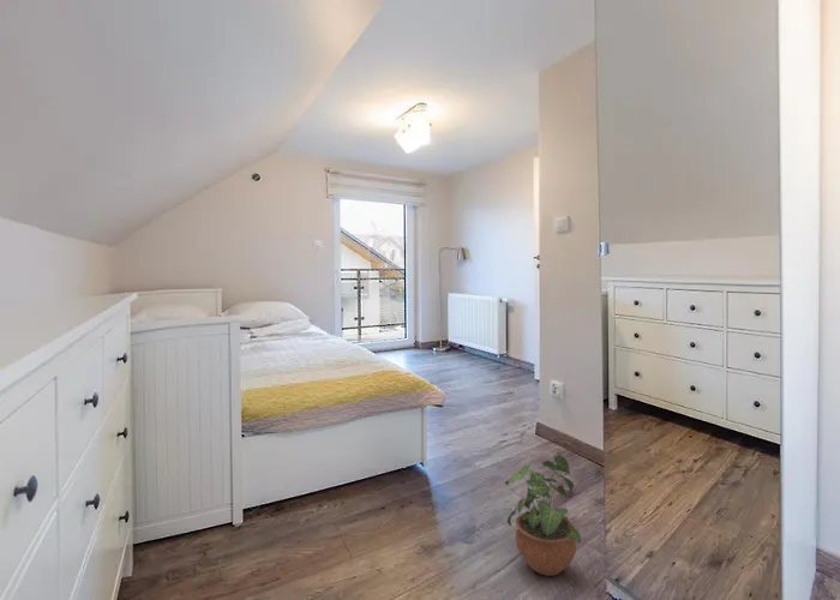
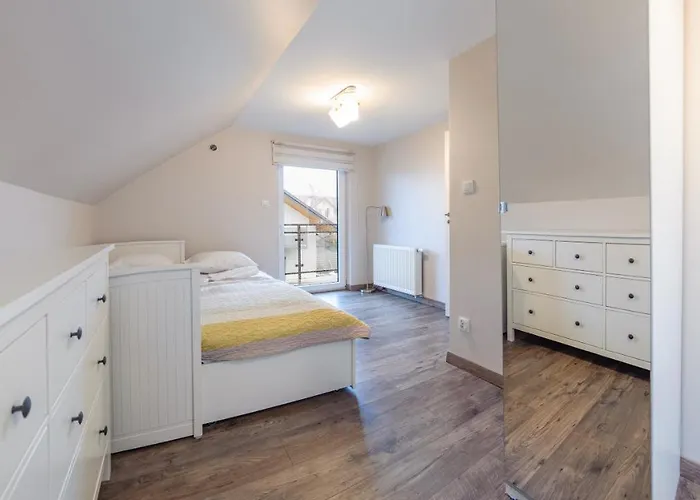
- potted plant (548, 509)
